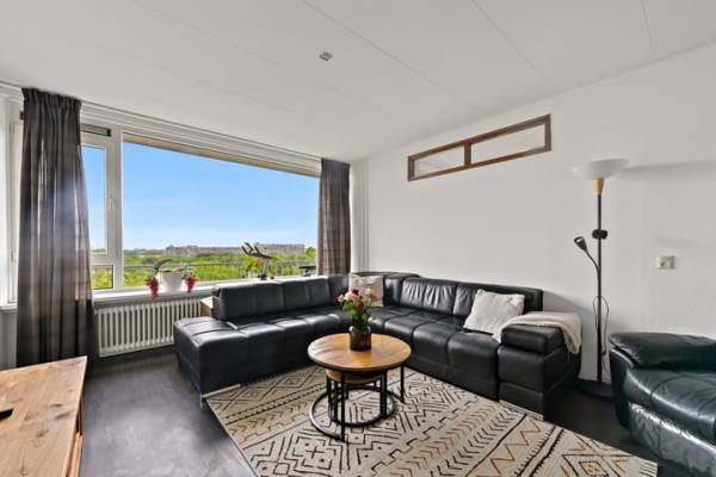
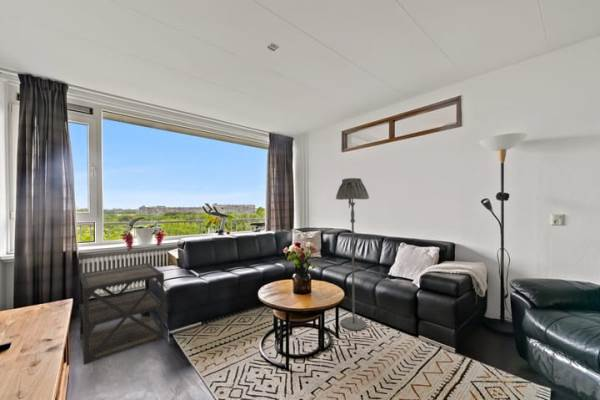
+ floor lamp (352, 251)
+ side table (121, 305)
